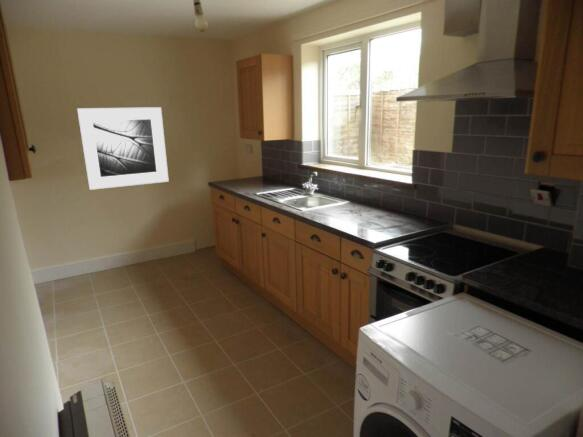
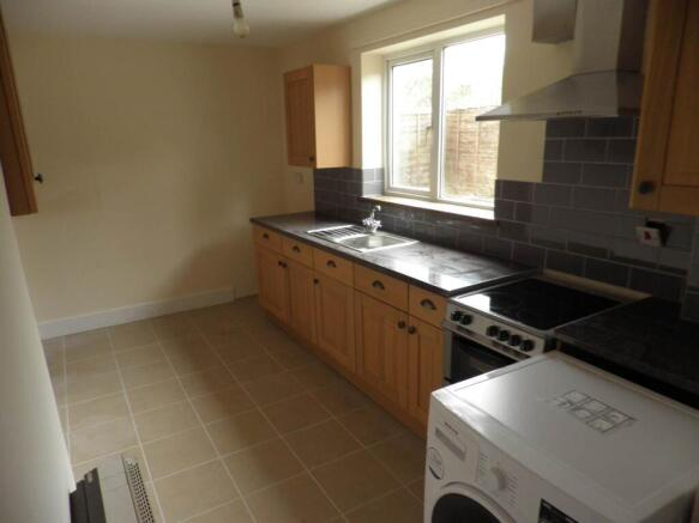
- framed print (126, 147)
